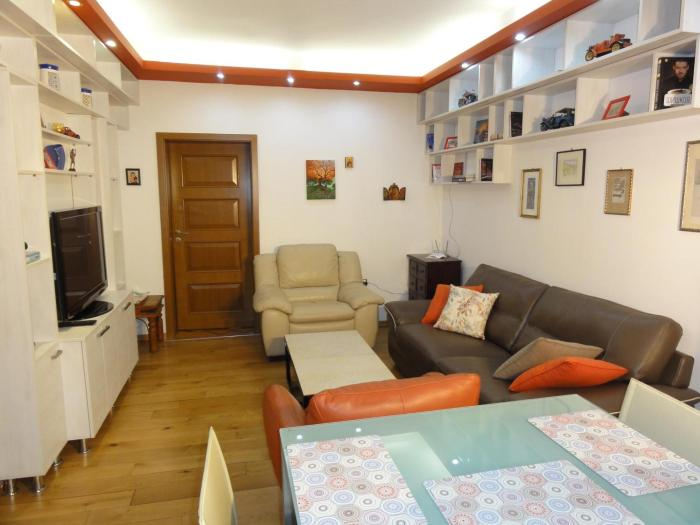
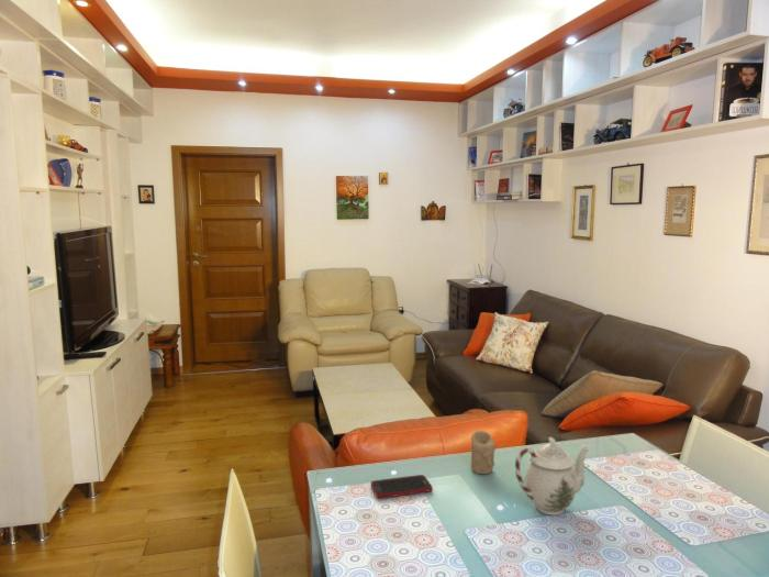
+ teapot (551, 473)
+ cell phone (401, 486)
+ candle (482, 452)
